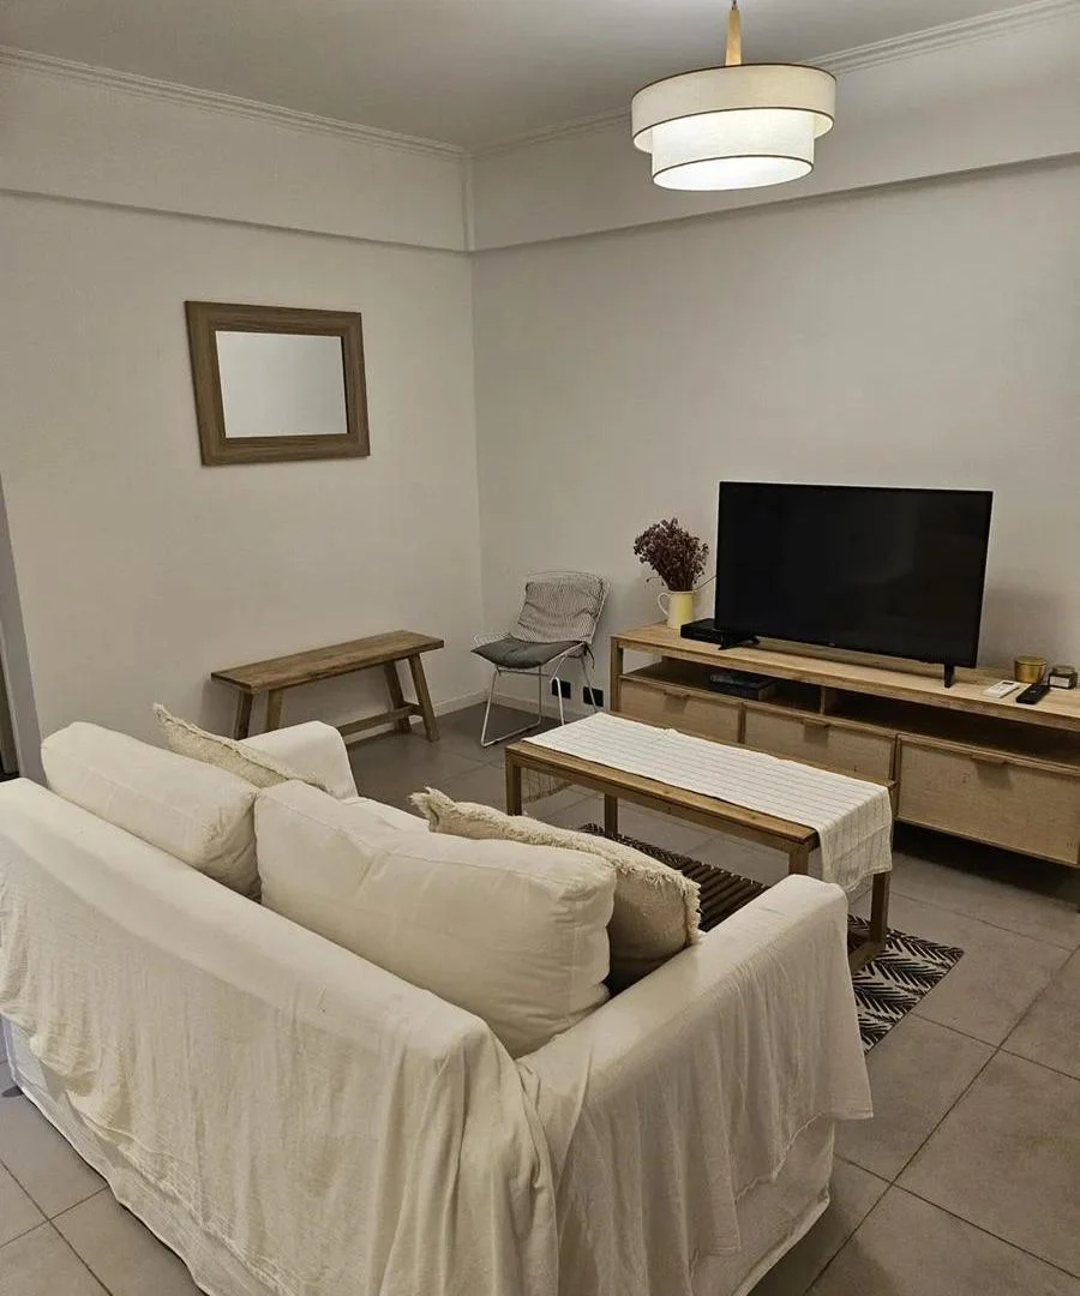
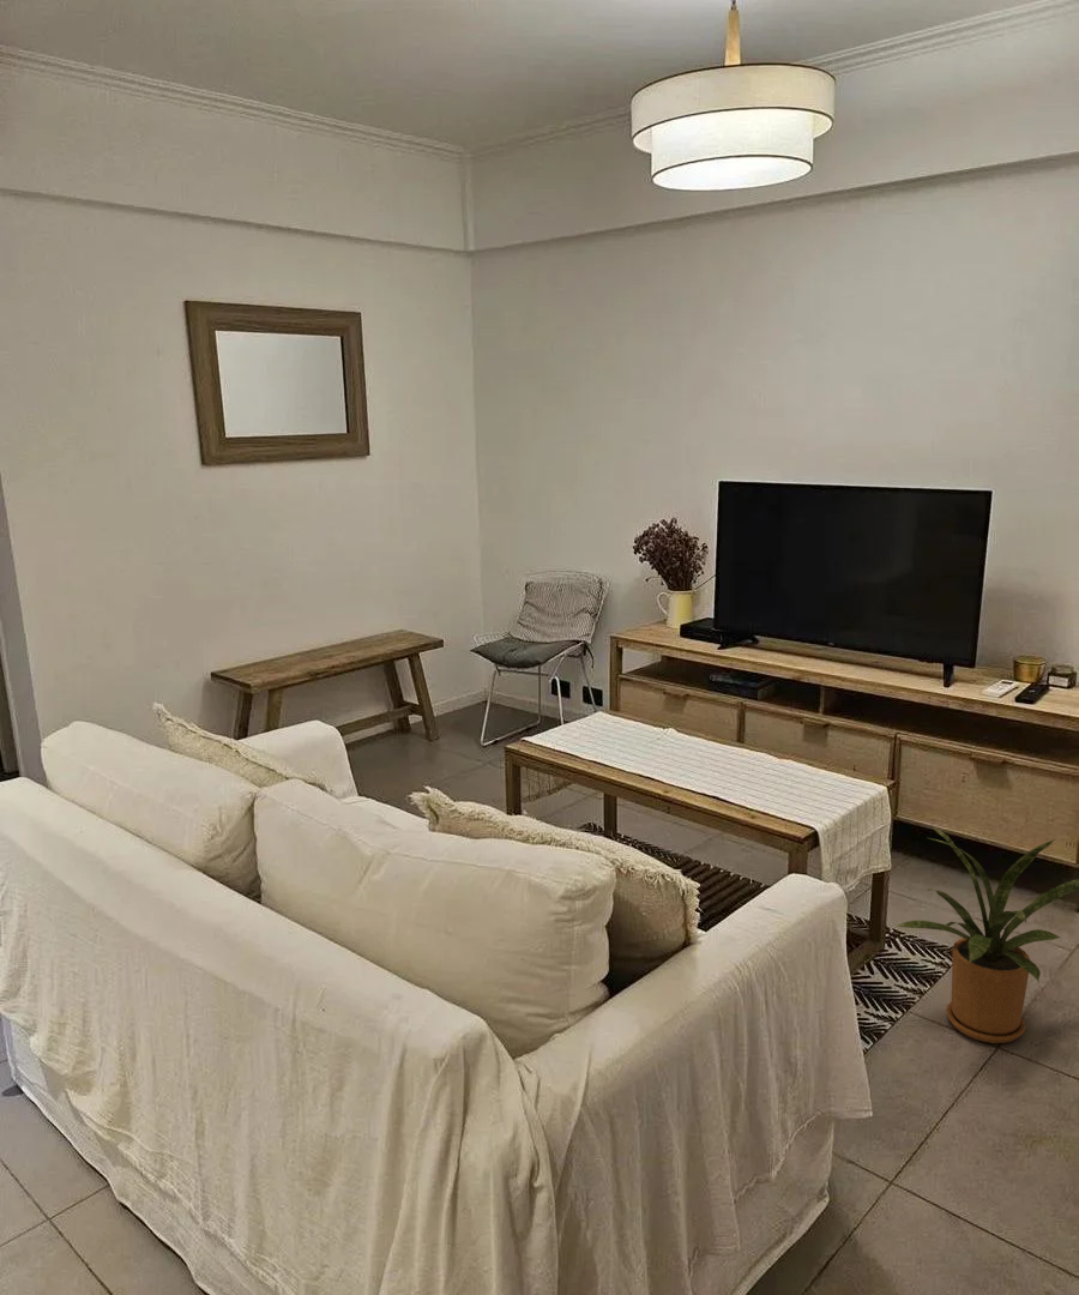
+ house plant (994, 939)
